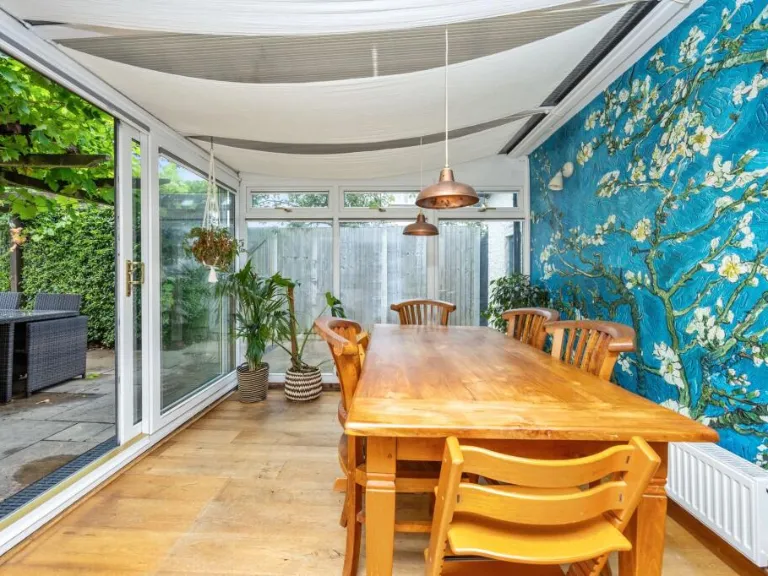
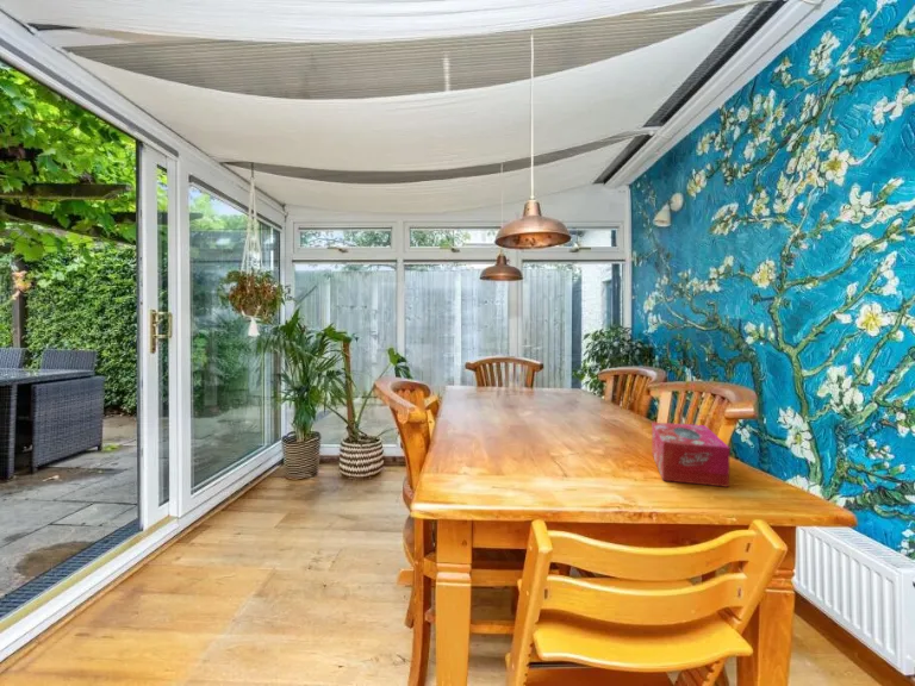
+ tissue box (685, 450)
